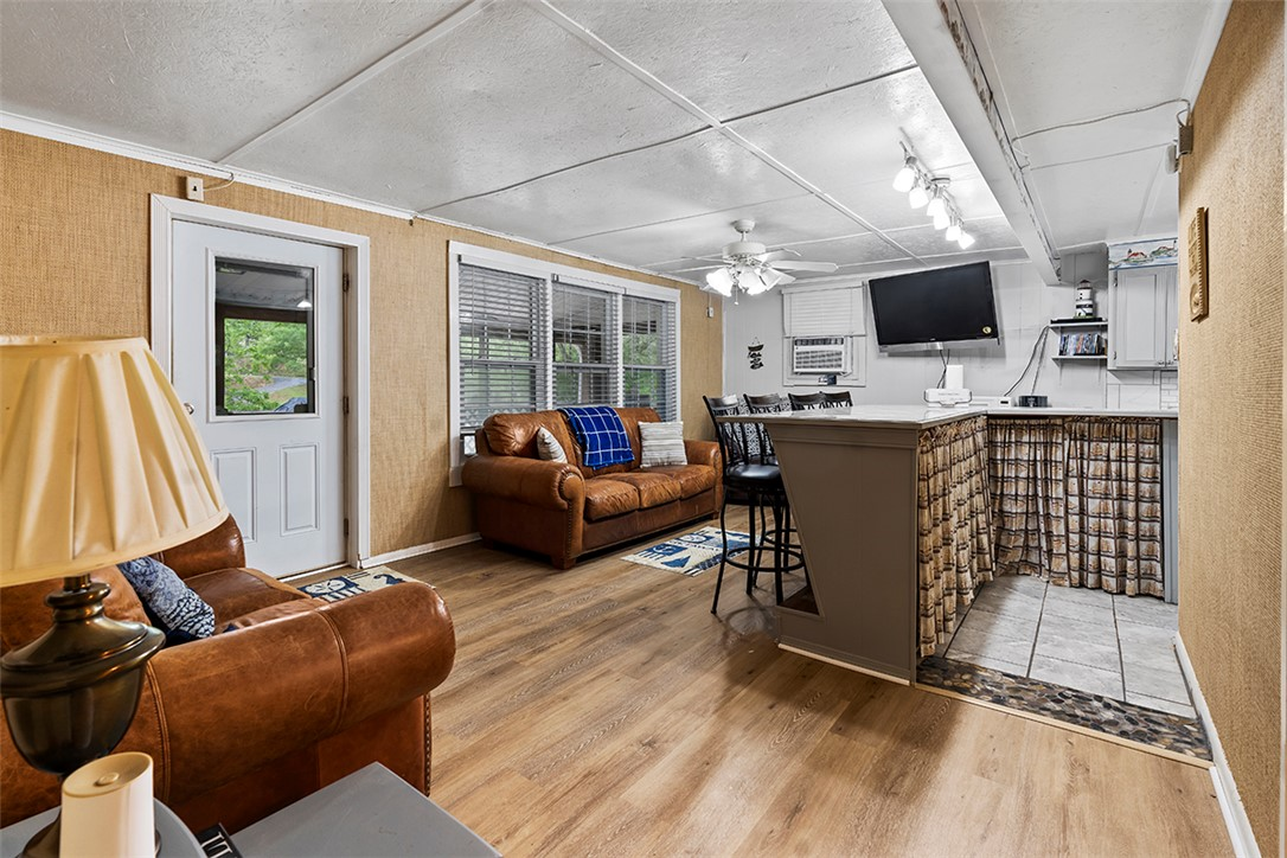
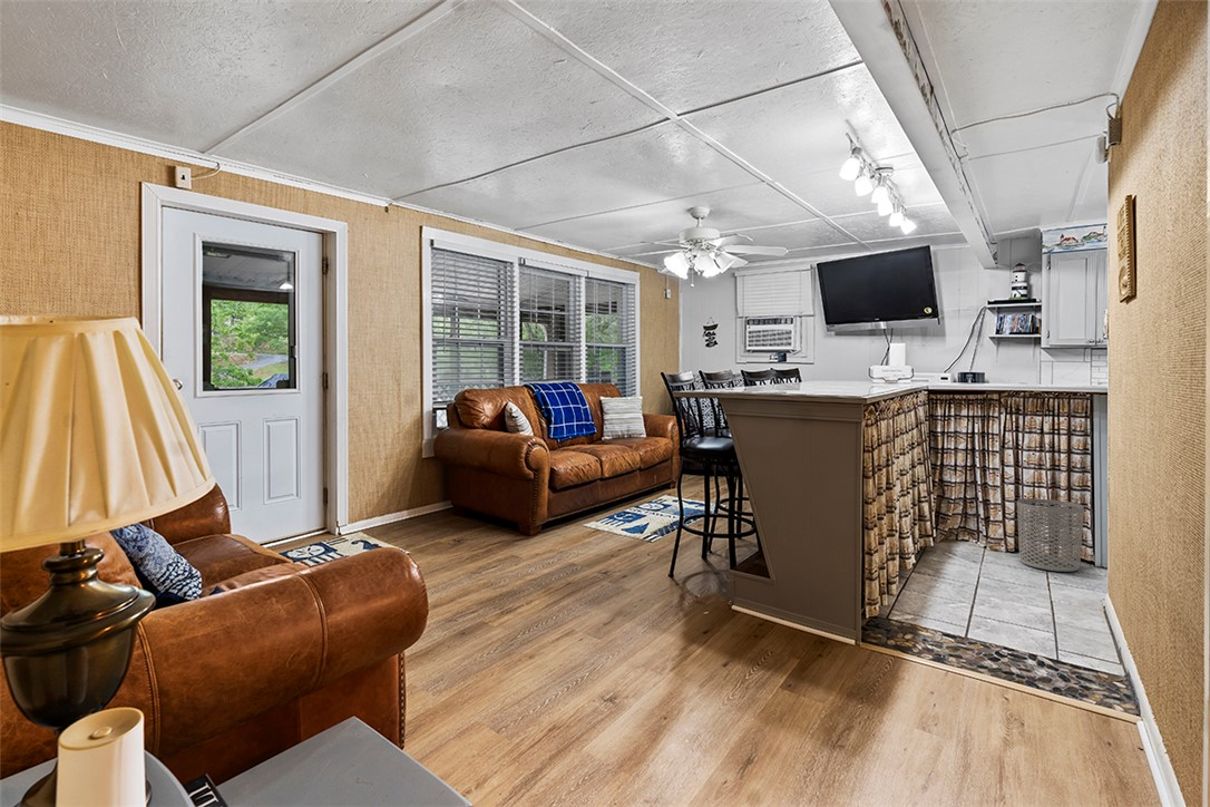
+ waste bin (1048, 534)
